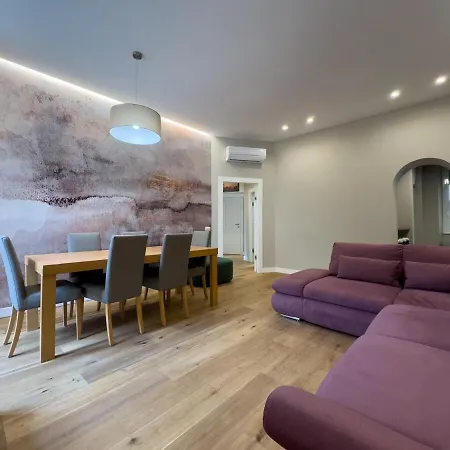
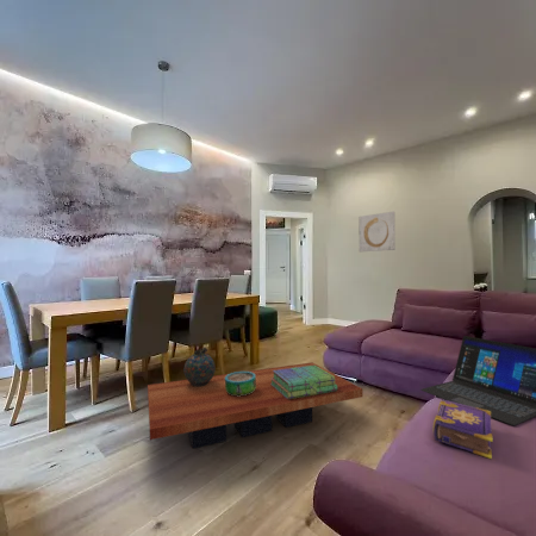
+ wall art (375, 232)
+ stack of books (303, 380)
+ coffee table (253, 407)
+ snuff bottle (199, 364)
+ decorative bowl (241, 382)
+ laptop (485, 372)
+ book (462, 424)
